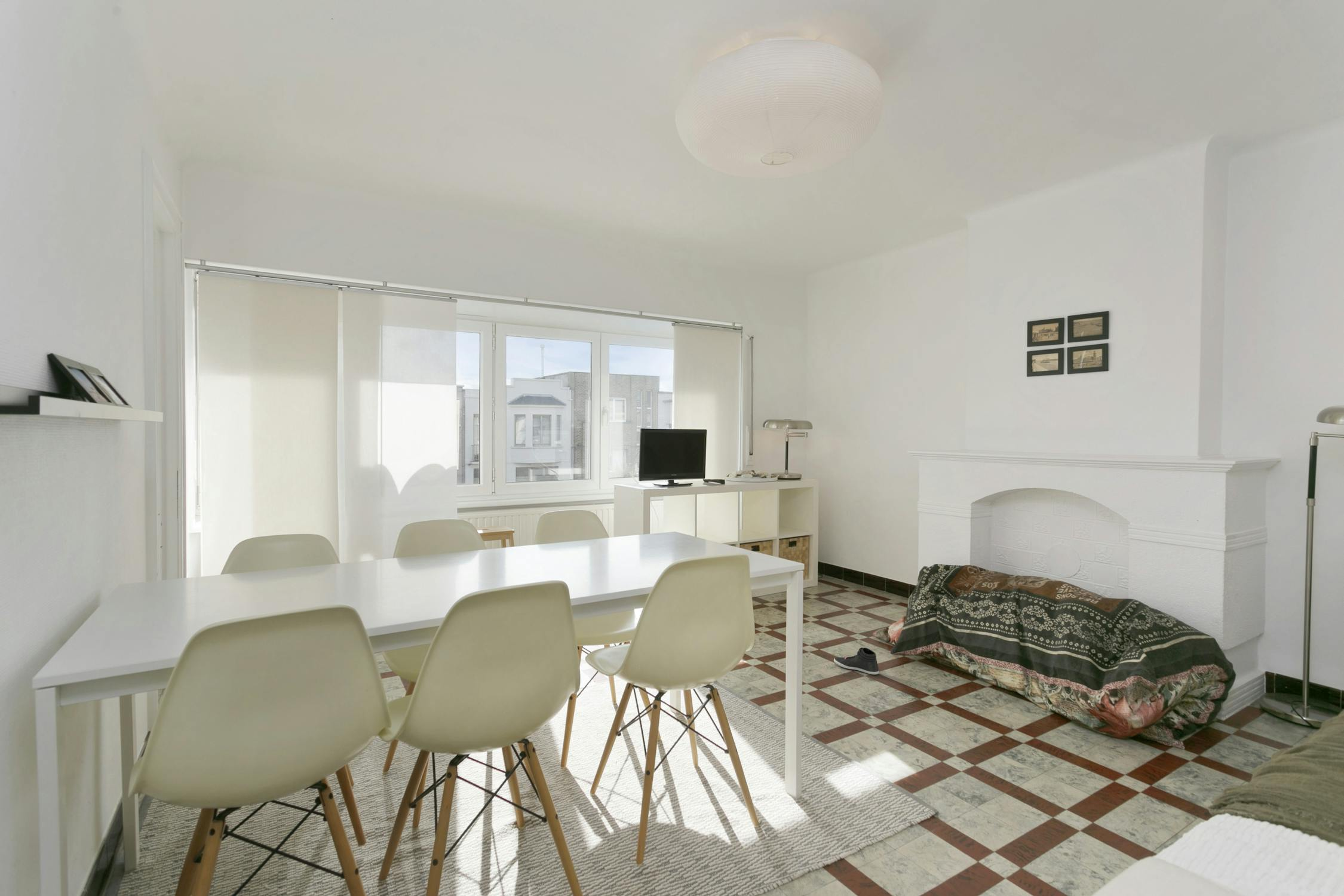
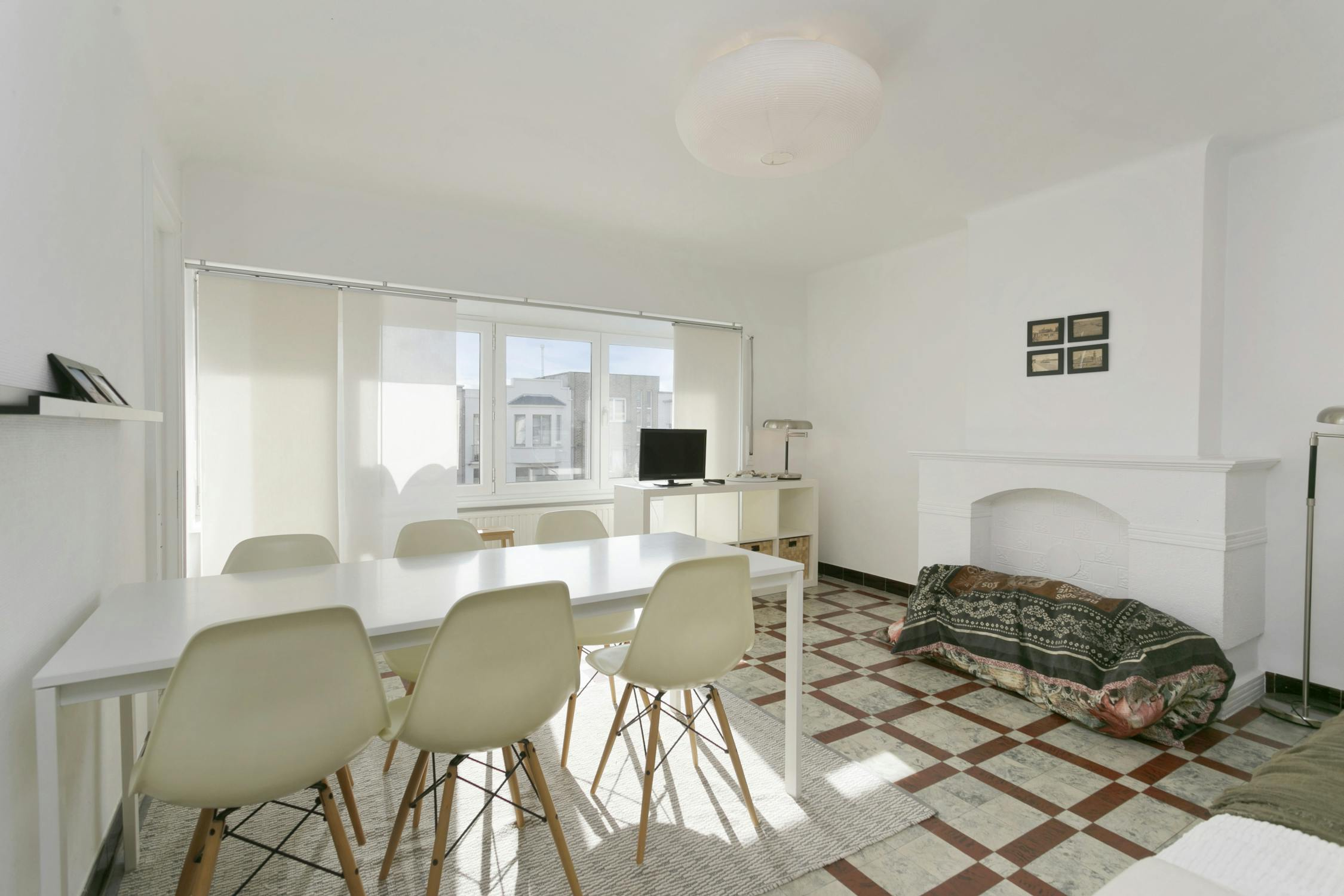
- sneaker (856, 657)
